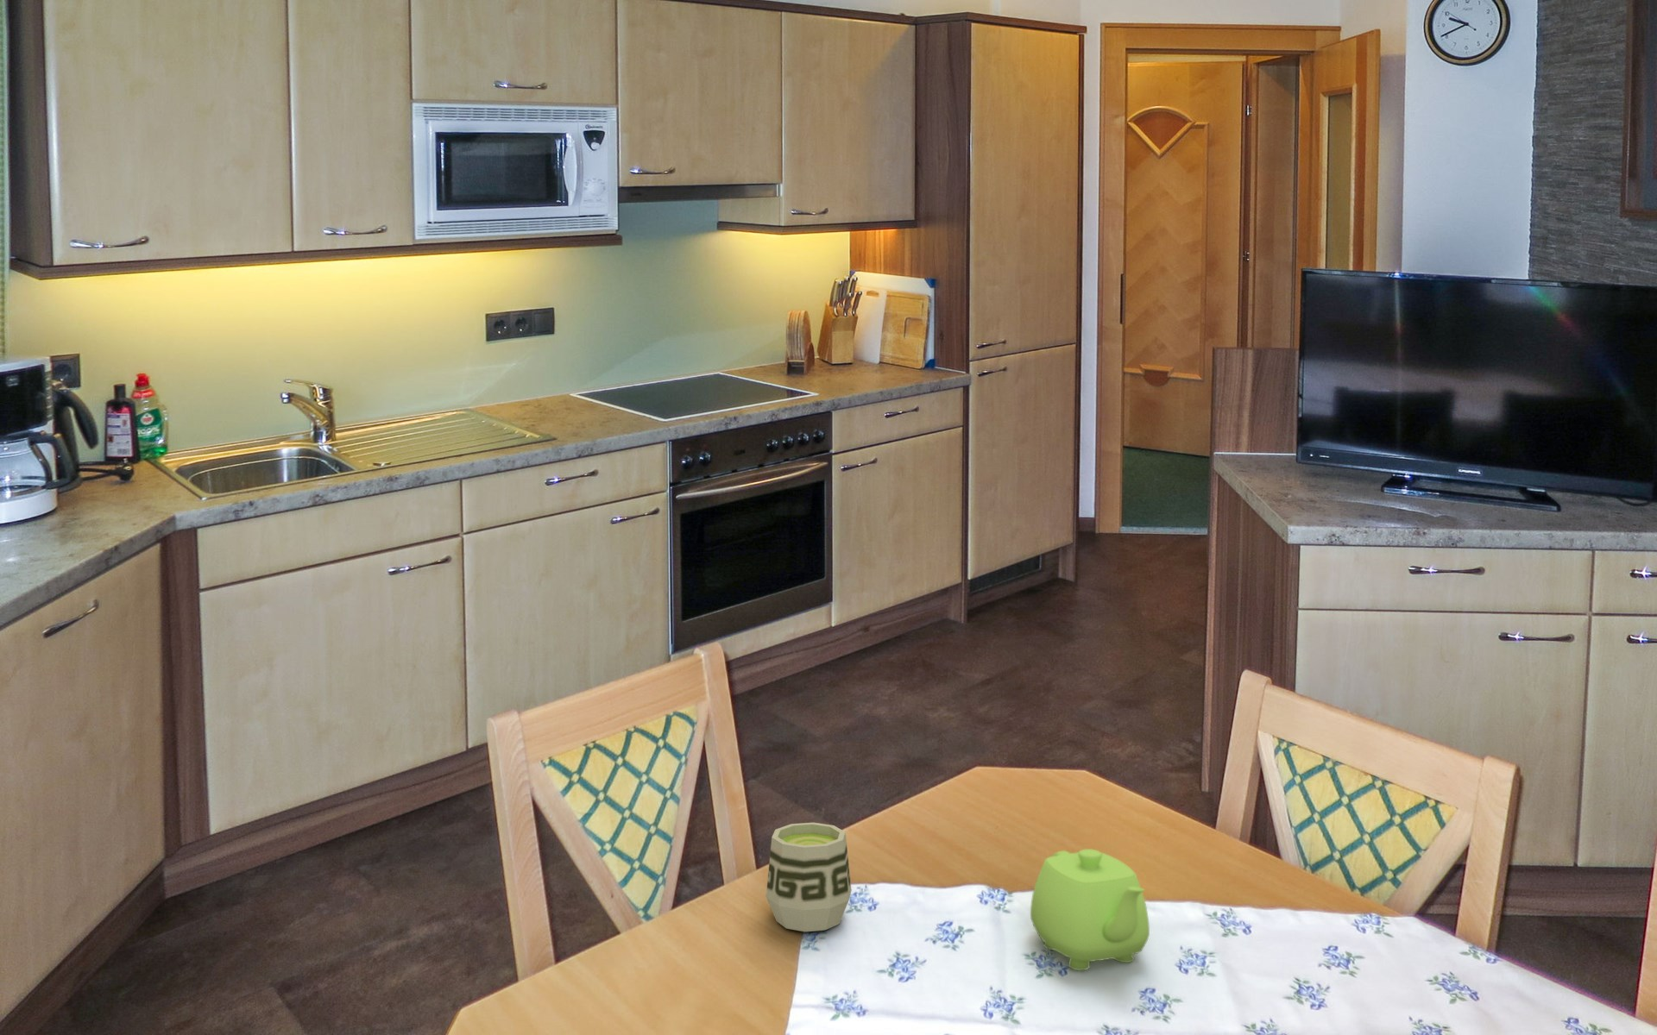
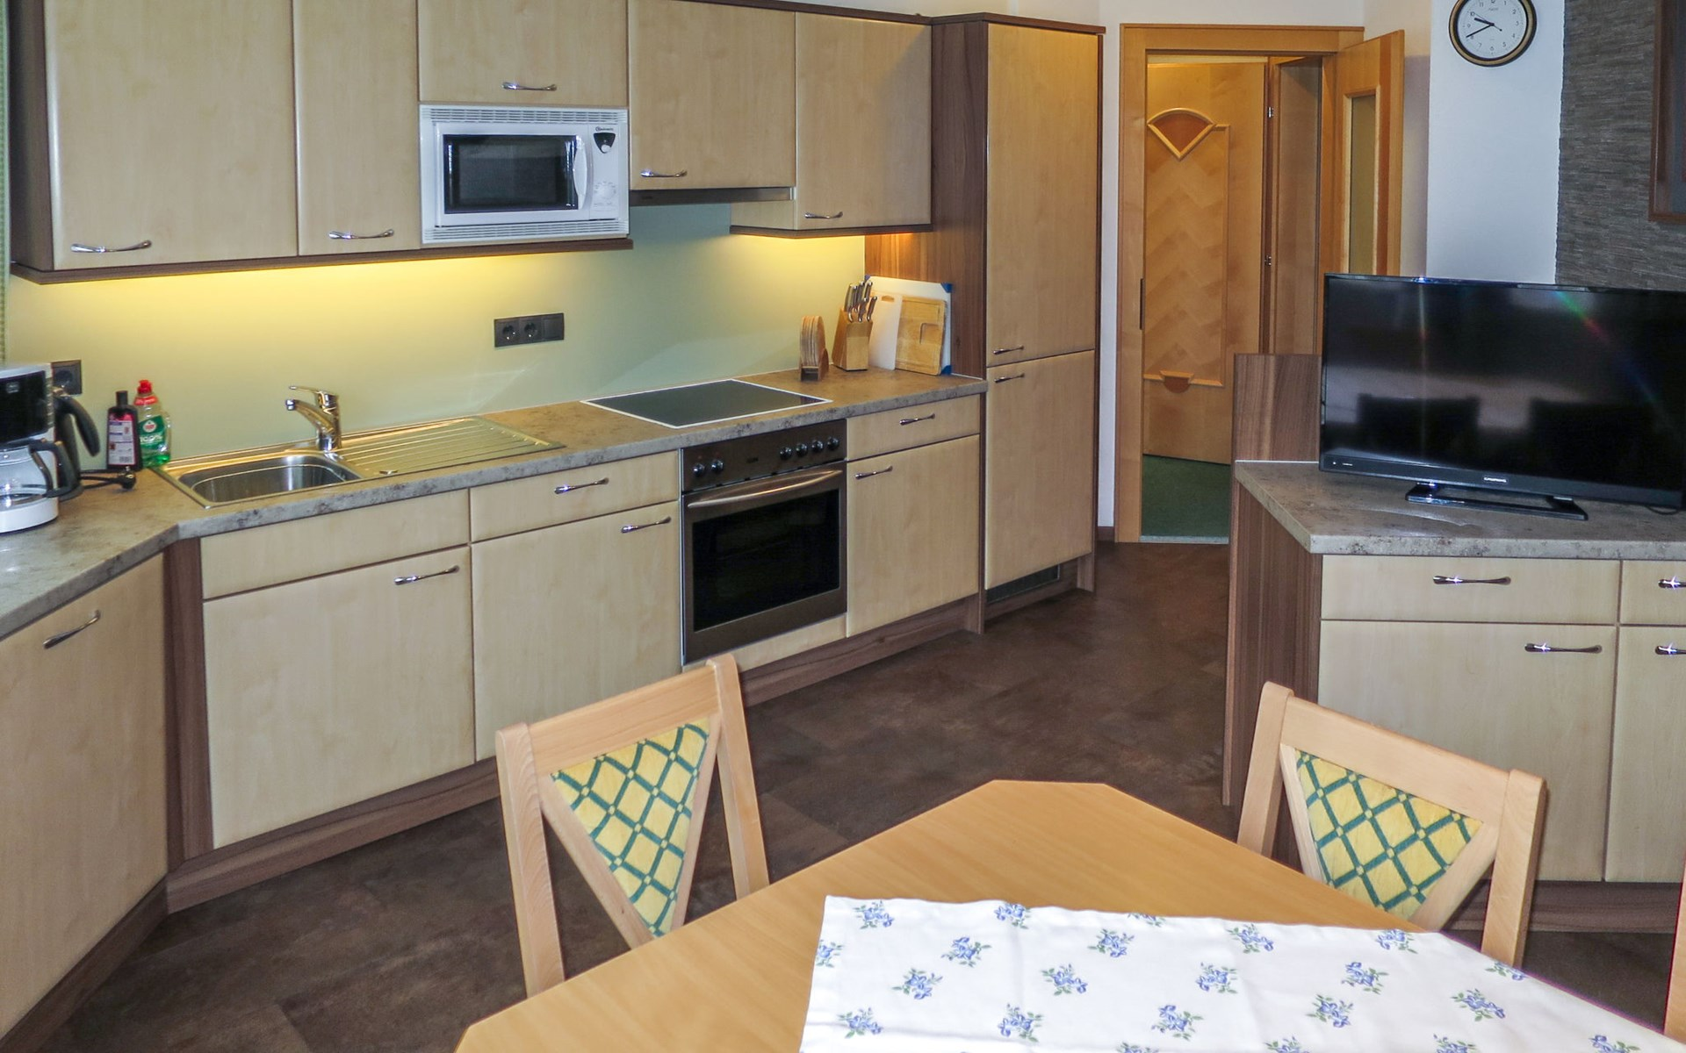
- cup (809, 876)
- teapot (1094, 906)
